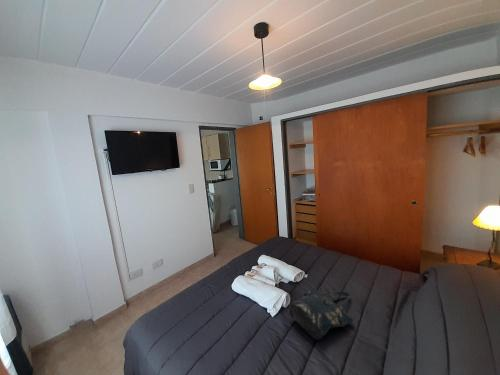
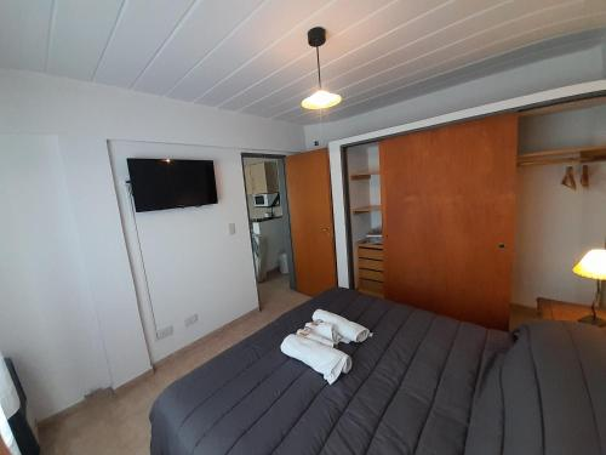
- tote bag (326, 303)
